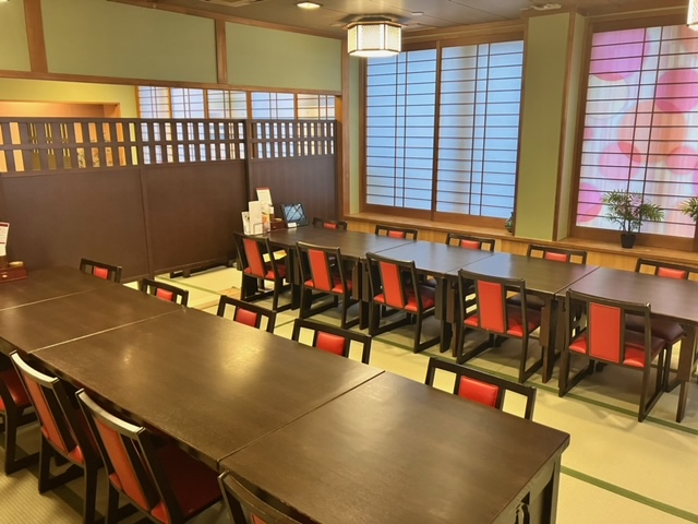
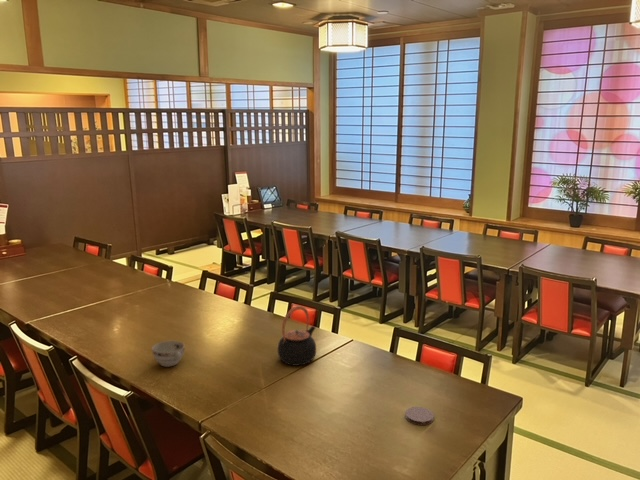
+ coaster (419, 415)
+ teapot (299, 331)
+ teacup (170, 355)
